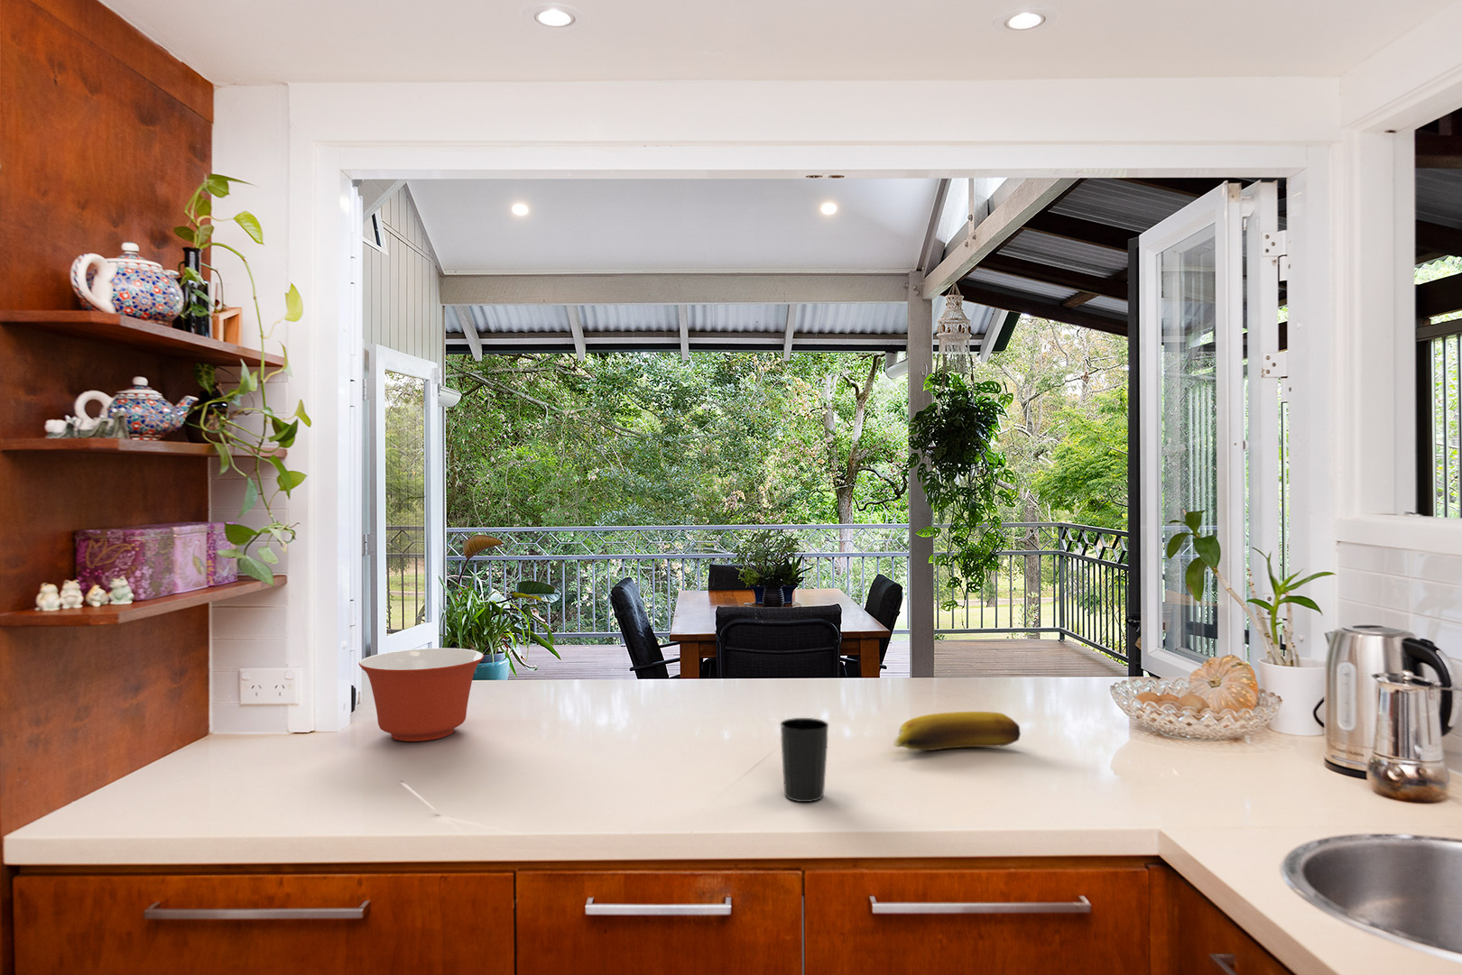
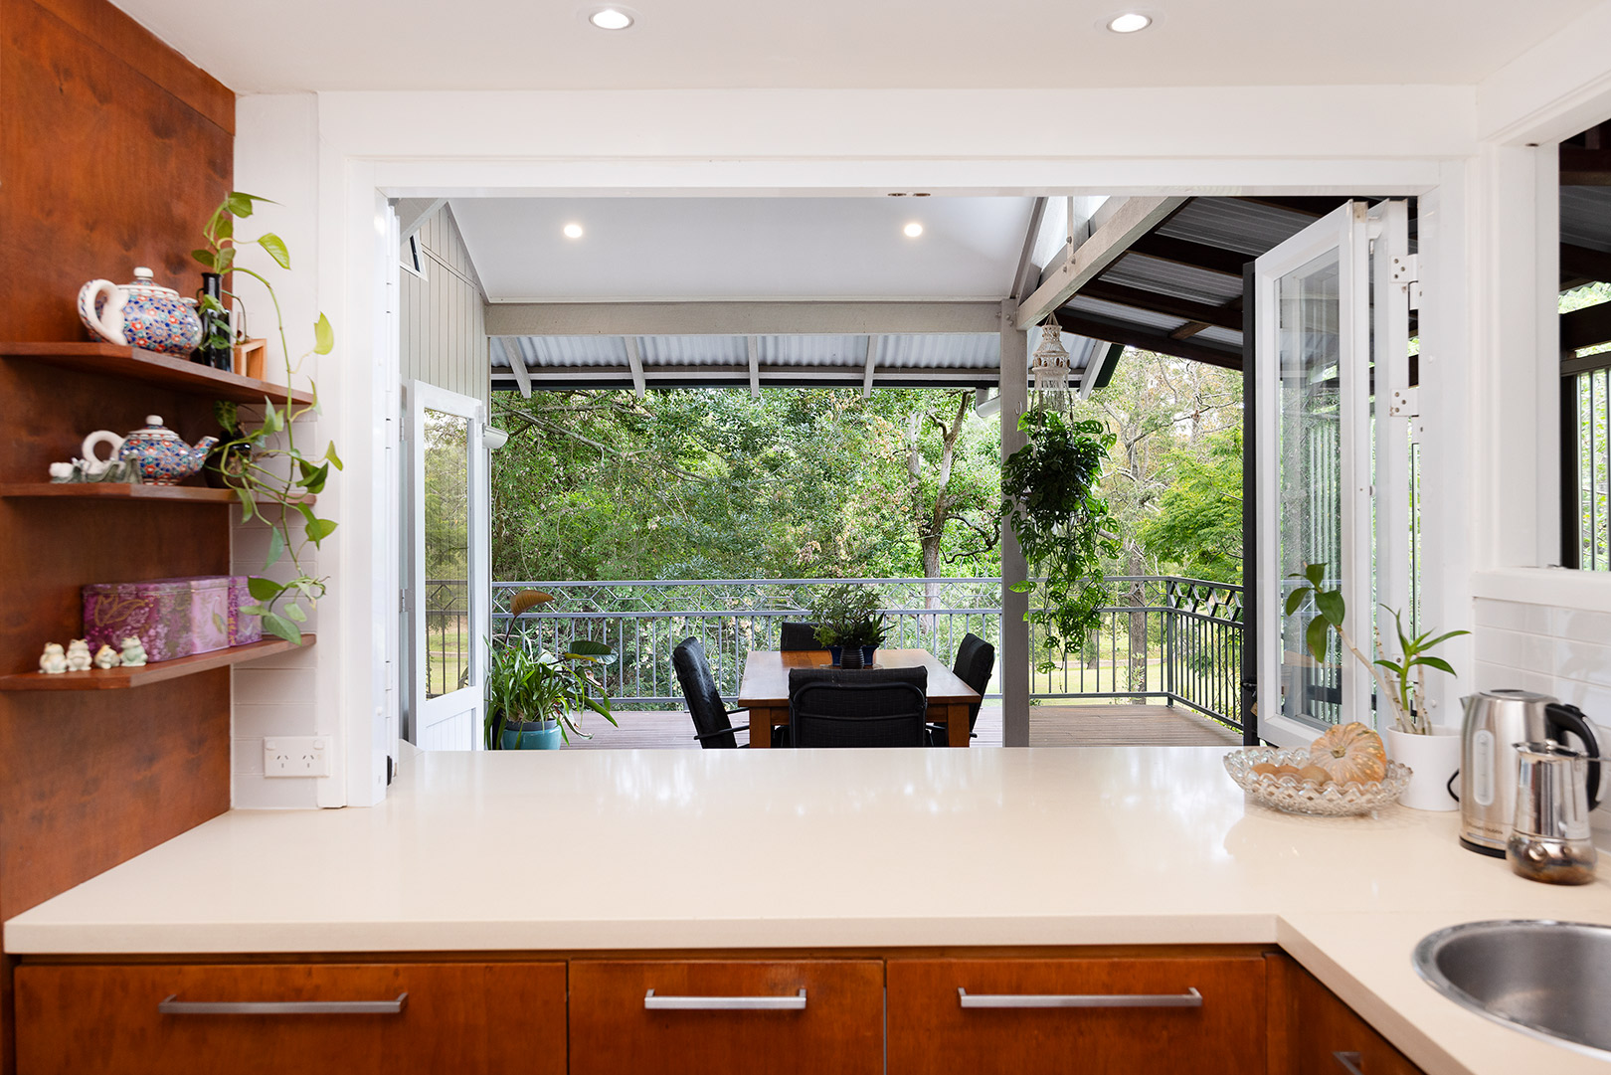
- cup (804, 760)
- mixing bowl (422, 695)
- banana (958, 736)
